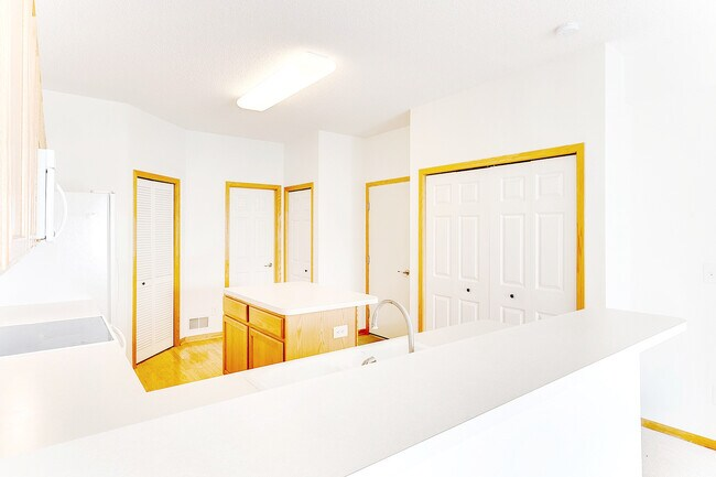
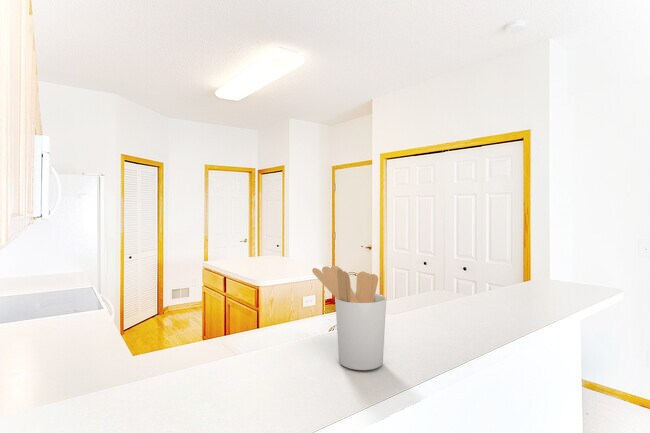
+ utensil holder (349, 311)
